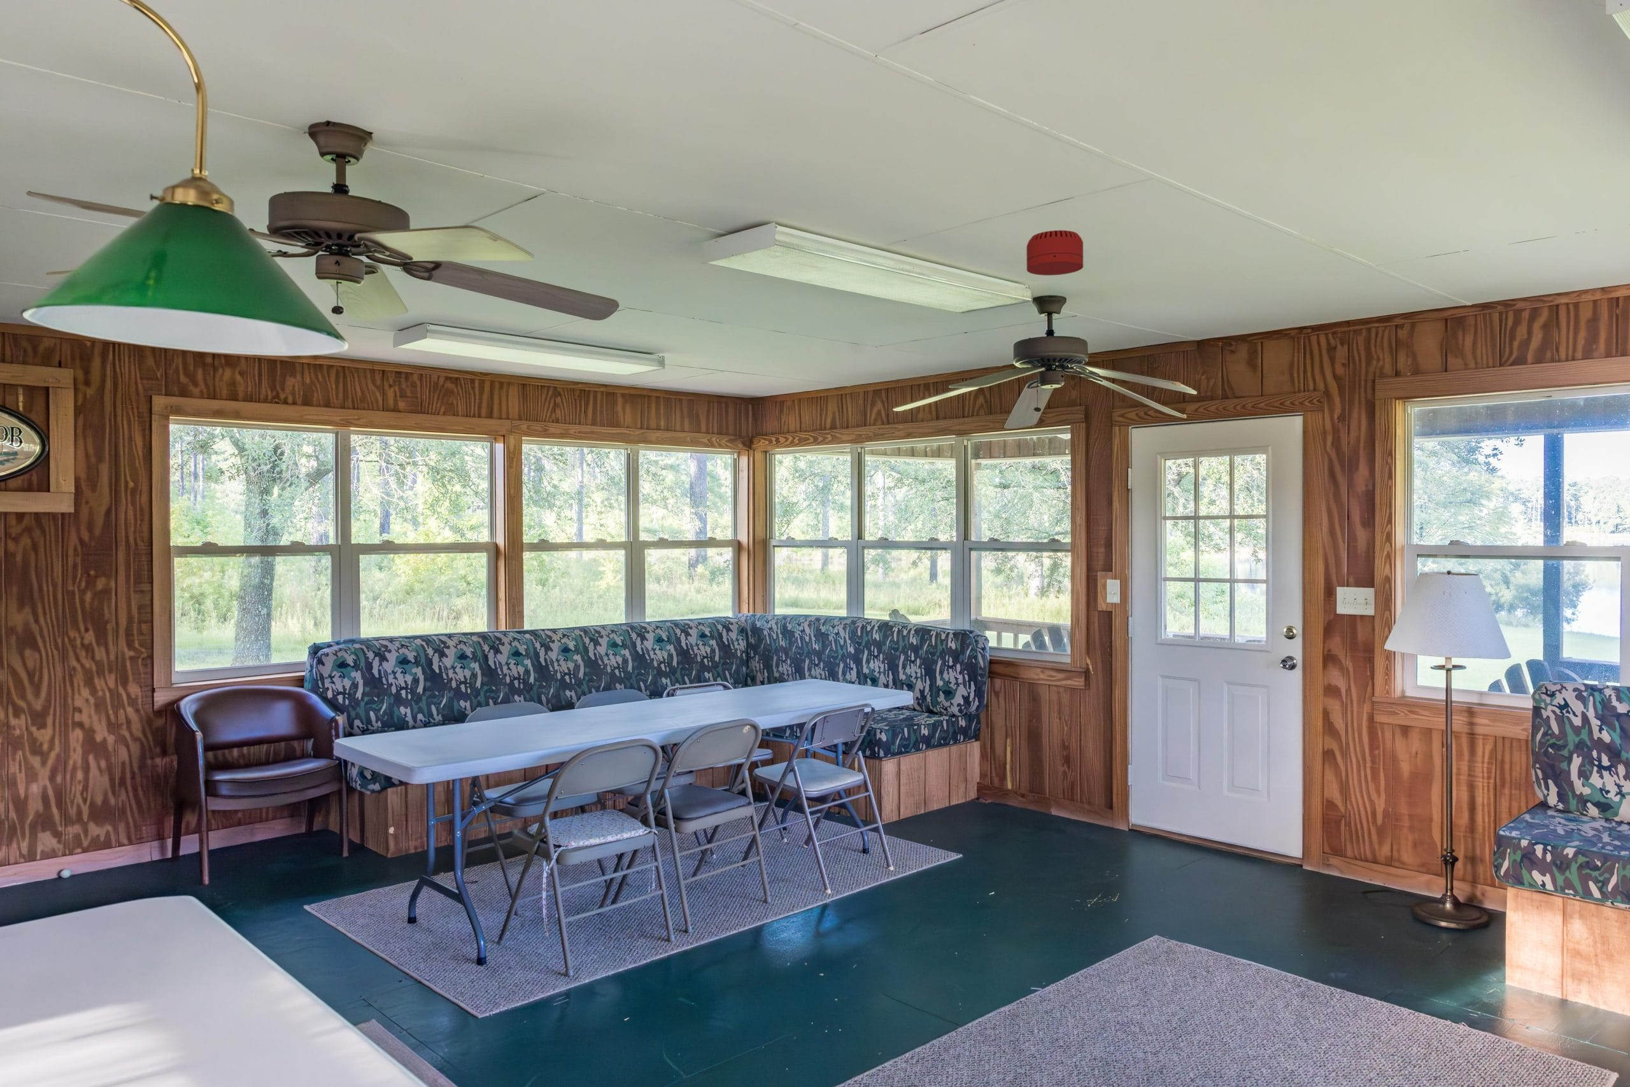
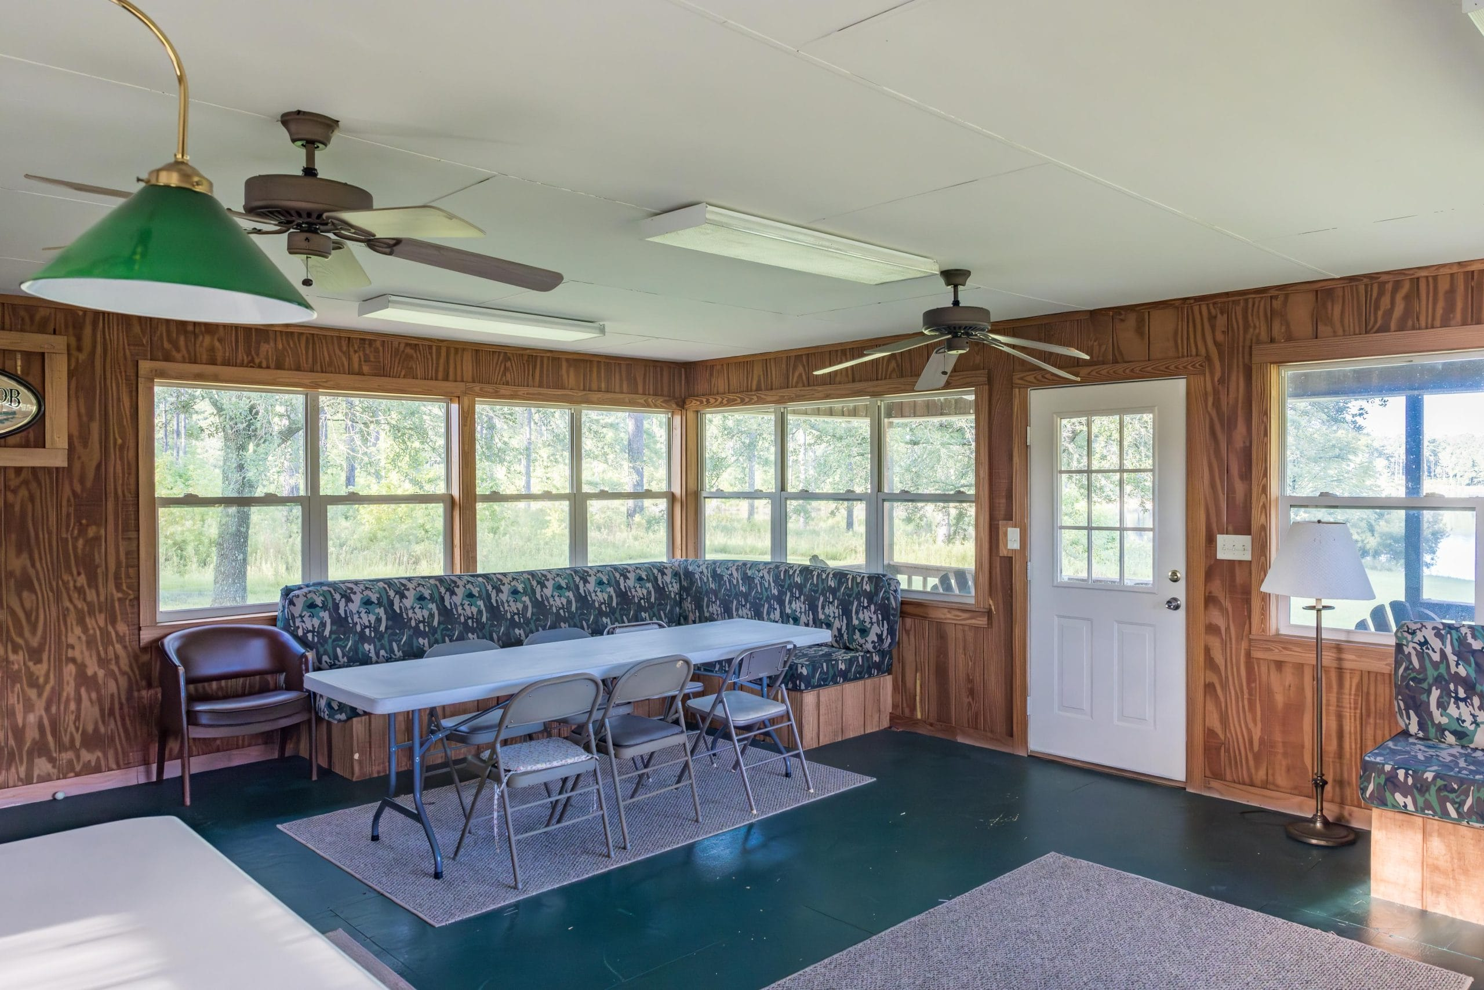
- smoke detector (1055, 252)
